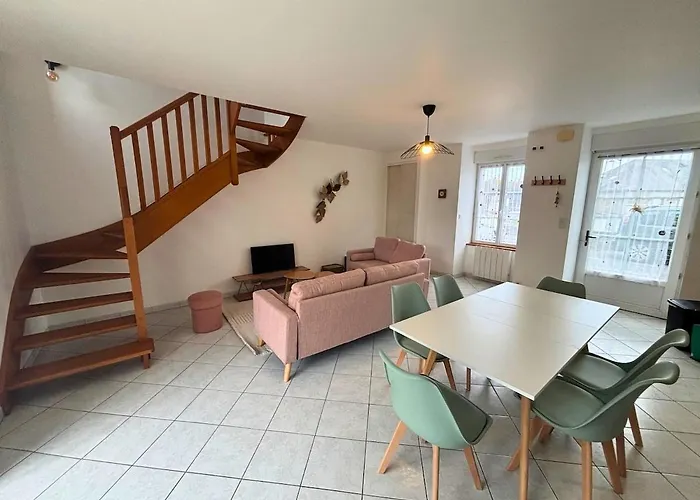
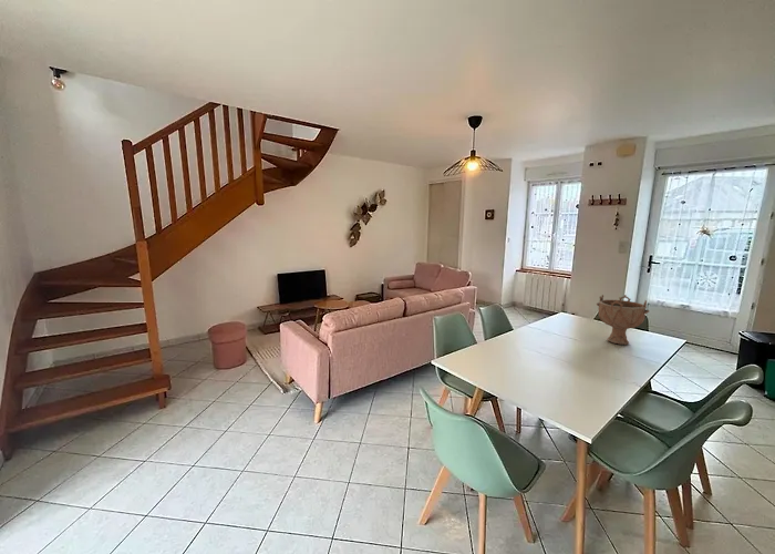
+ decorative bowl (620, 319)
